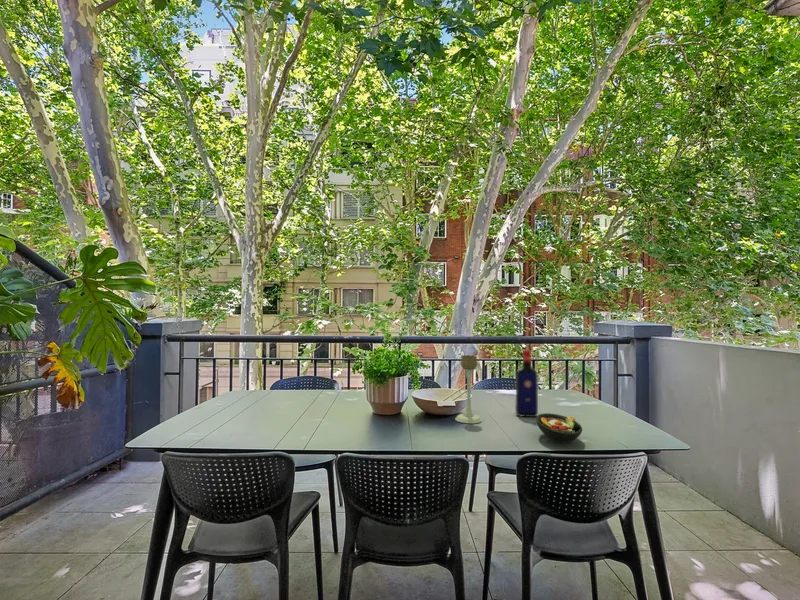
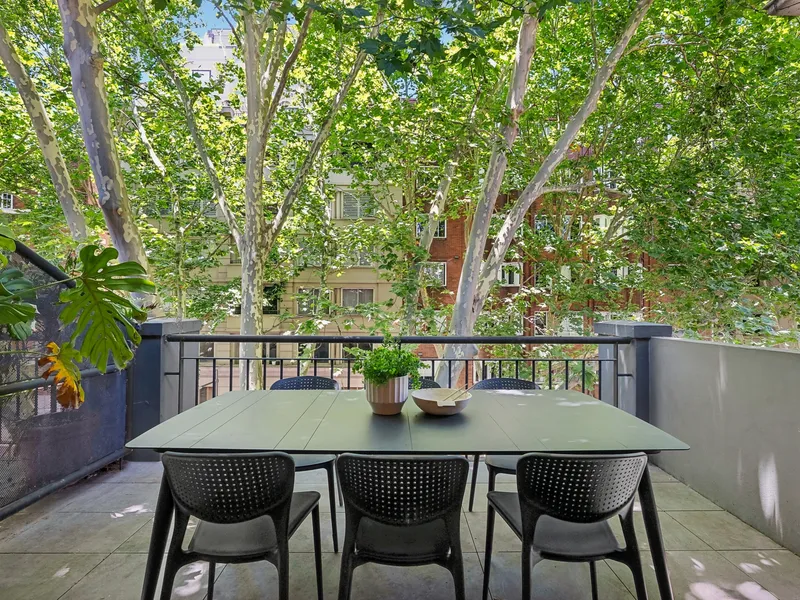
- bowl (558, 429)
- liquor bottle (526, 382)
- candle holder (468, 387)
